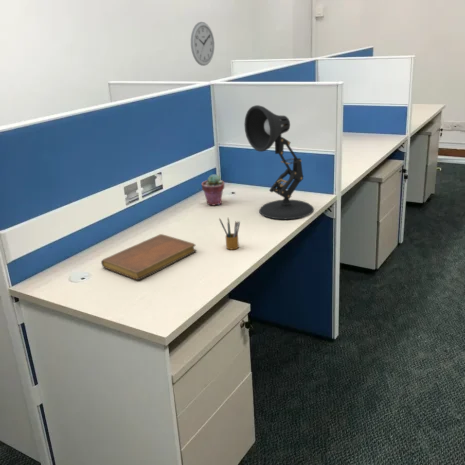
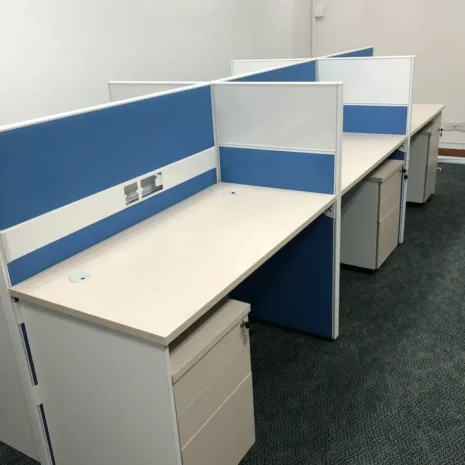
- wall clock (203, 44)
- notebook (149, 255)
- desk lamp (283, 158)
- potted succulent (213, 188)
- pencil box (230, 232)
